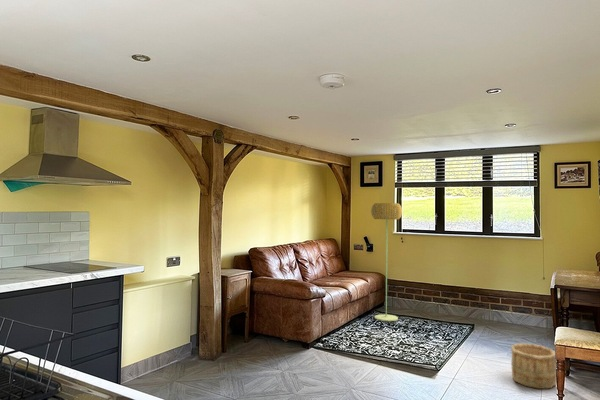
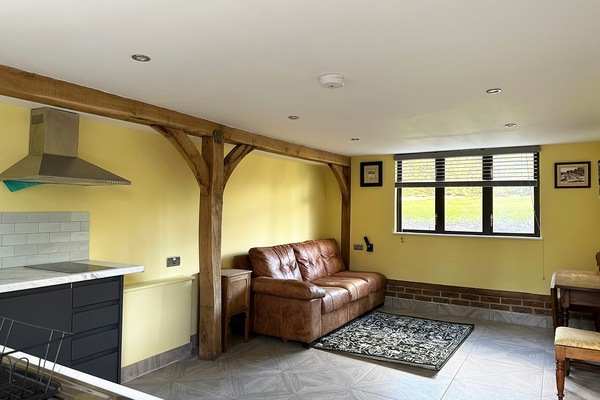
- wooden bucket (533, 365)
- floor lamp (386, 260)
